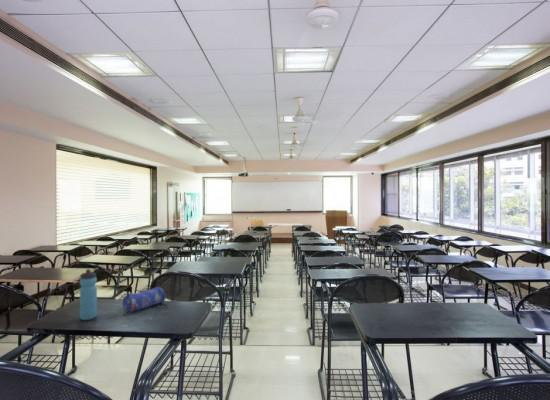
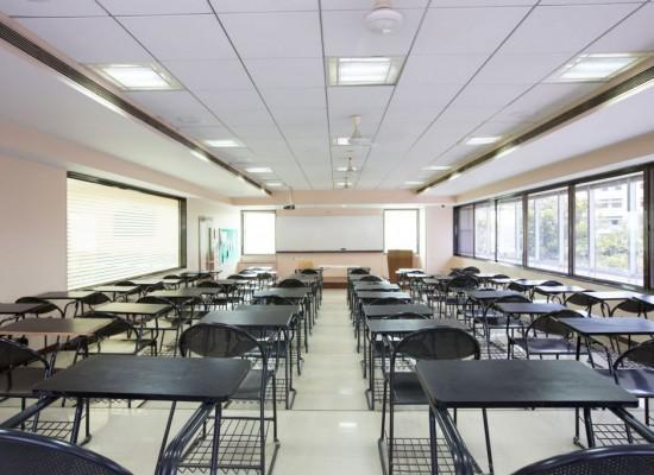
- water bottle (88, 293)
- pencil case (144, 298)
